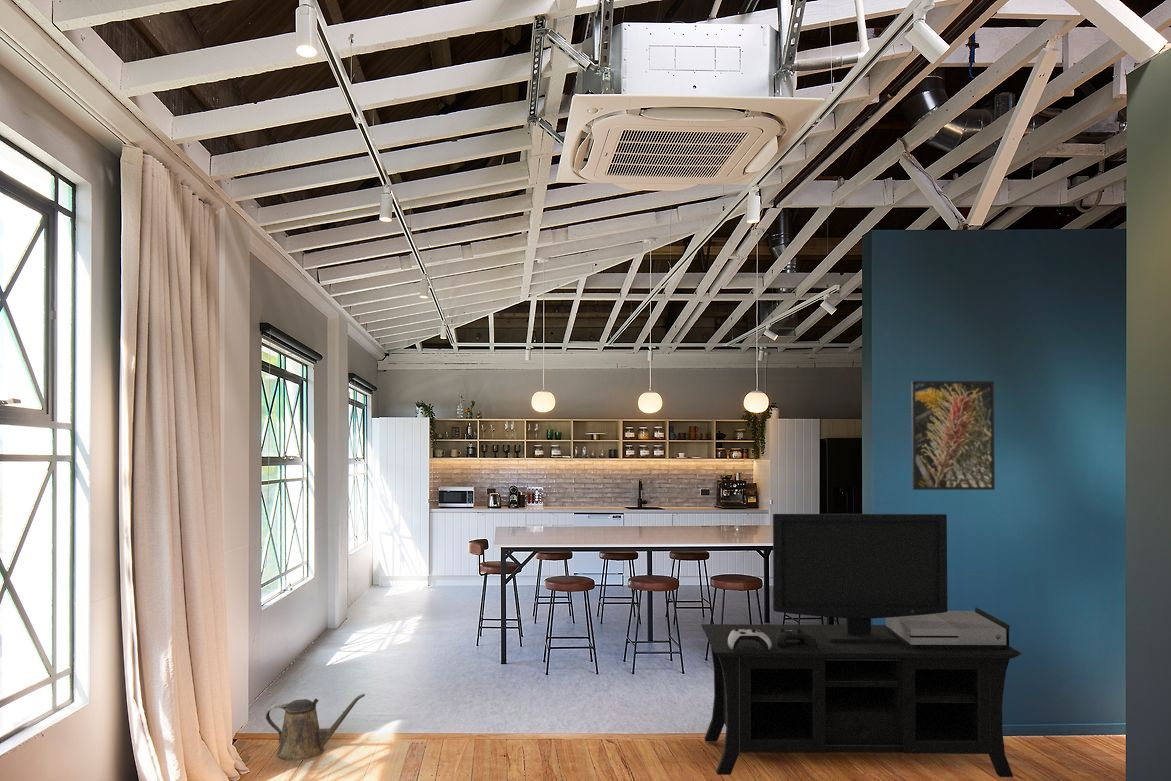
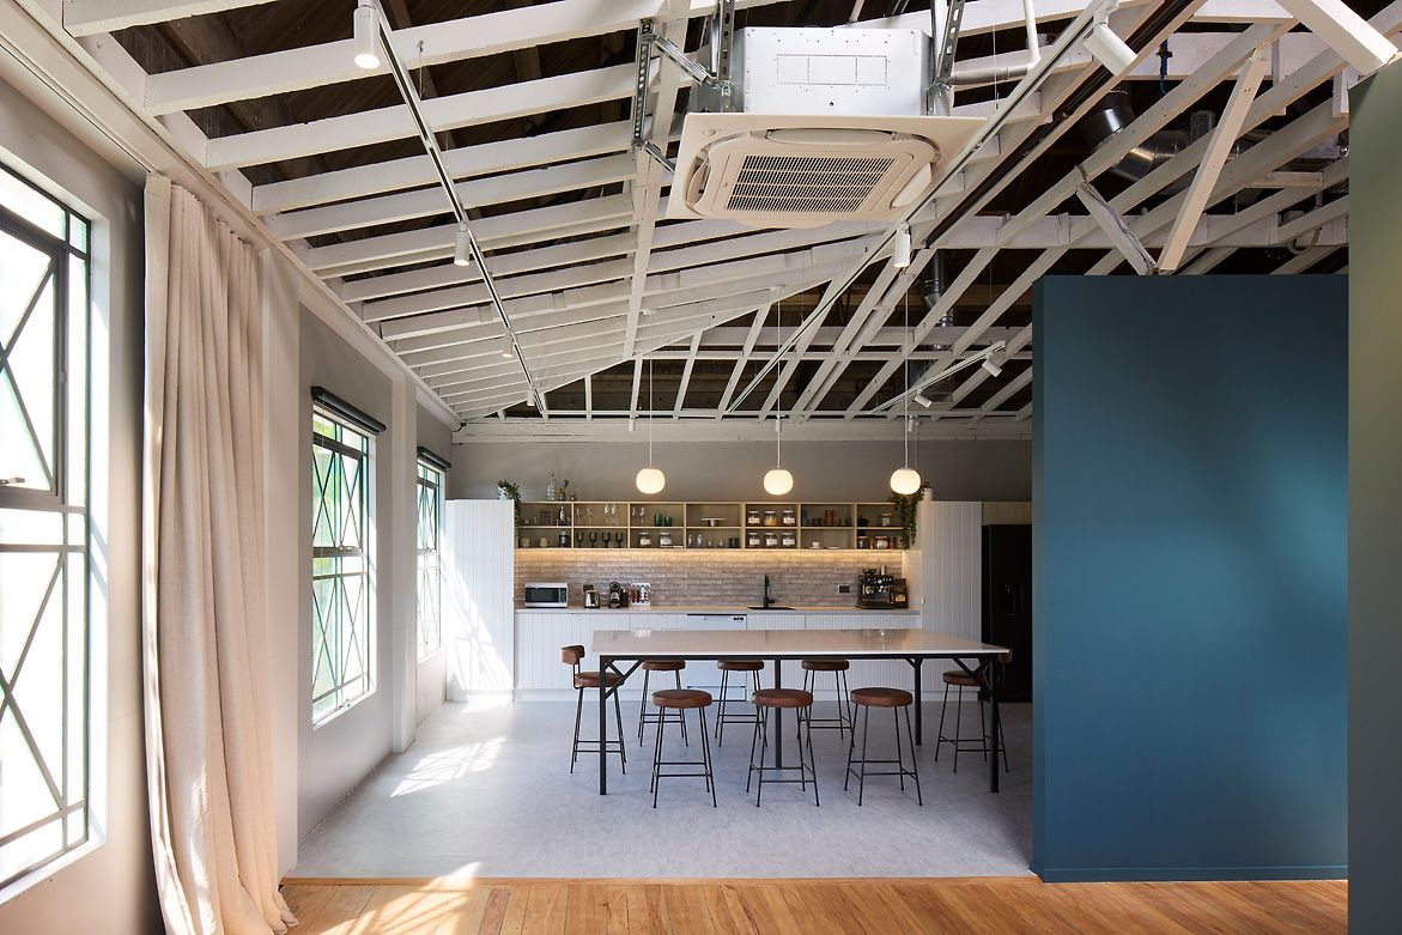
- watering can (315, 722)
- media console (851, 636)
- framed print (952, 435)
